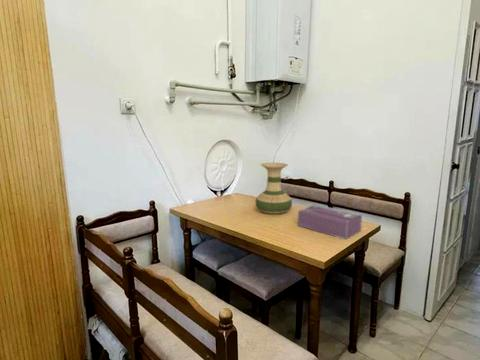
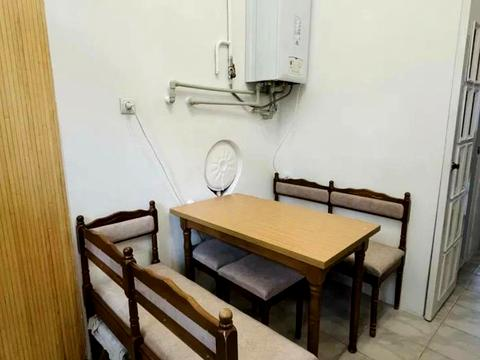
- tissue box (328, 220)
- vase (273, 188)
